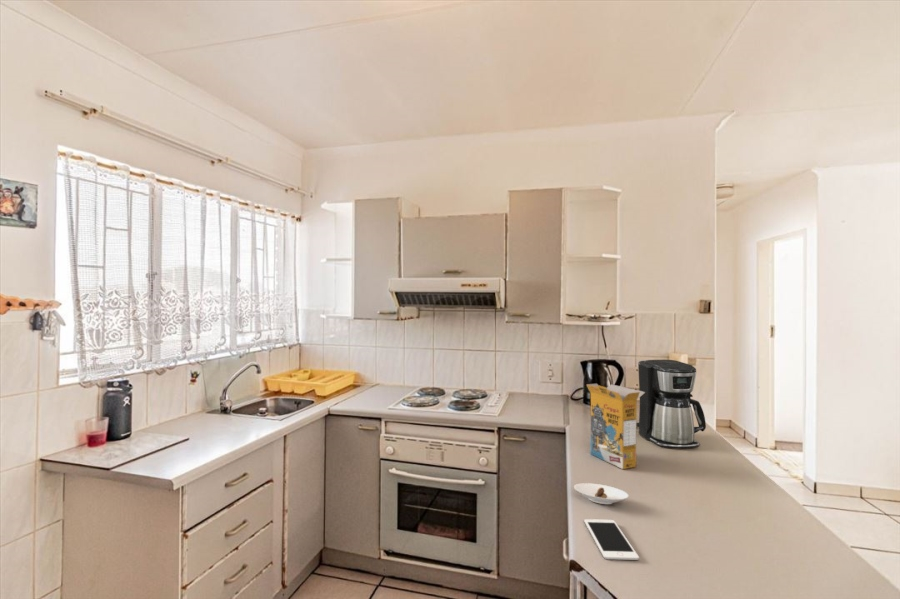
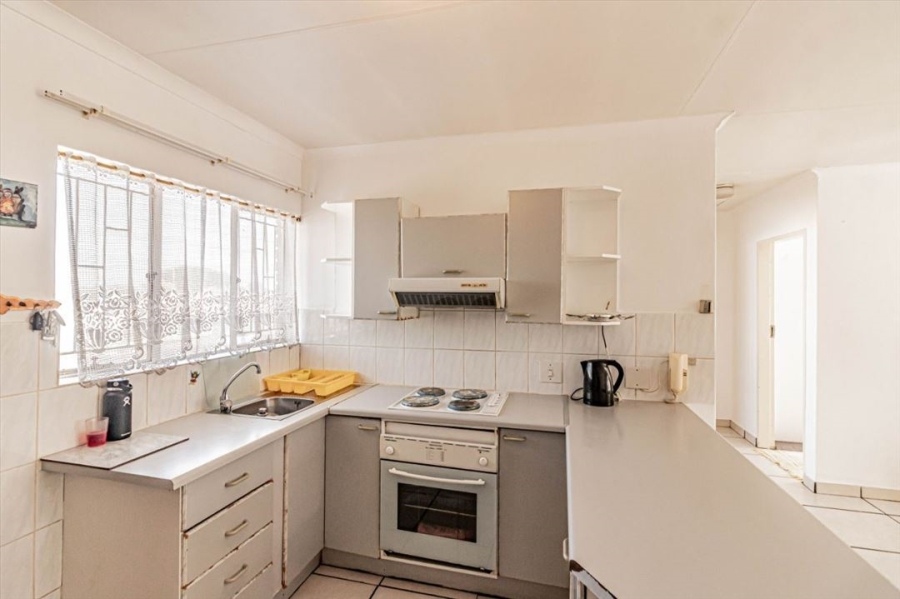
- cell phone (609, 538)
- coffee maker (669, 399)
- saucer (600, 494)
- cereal box (613, 421)
